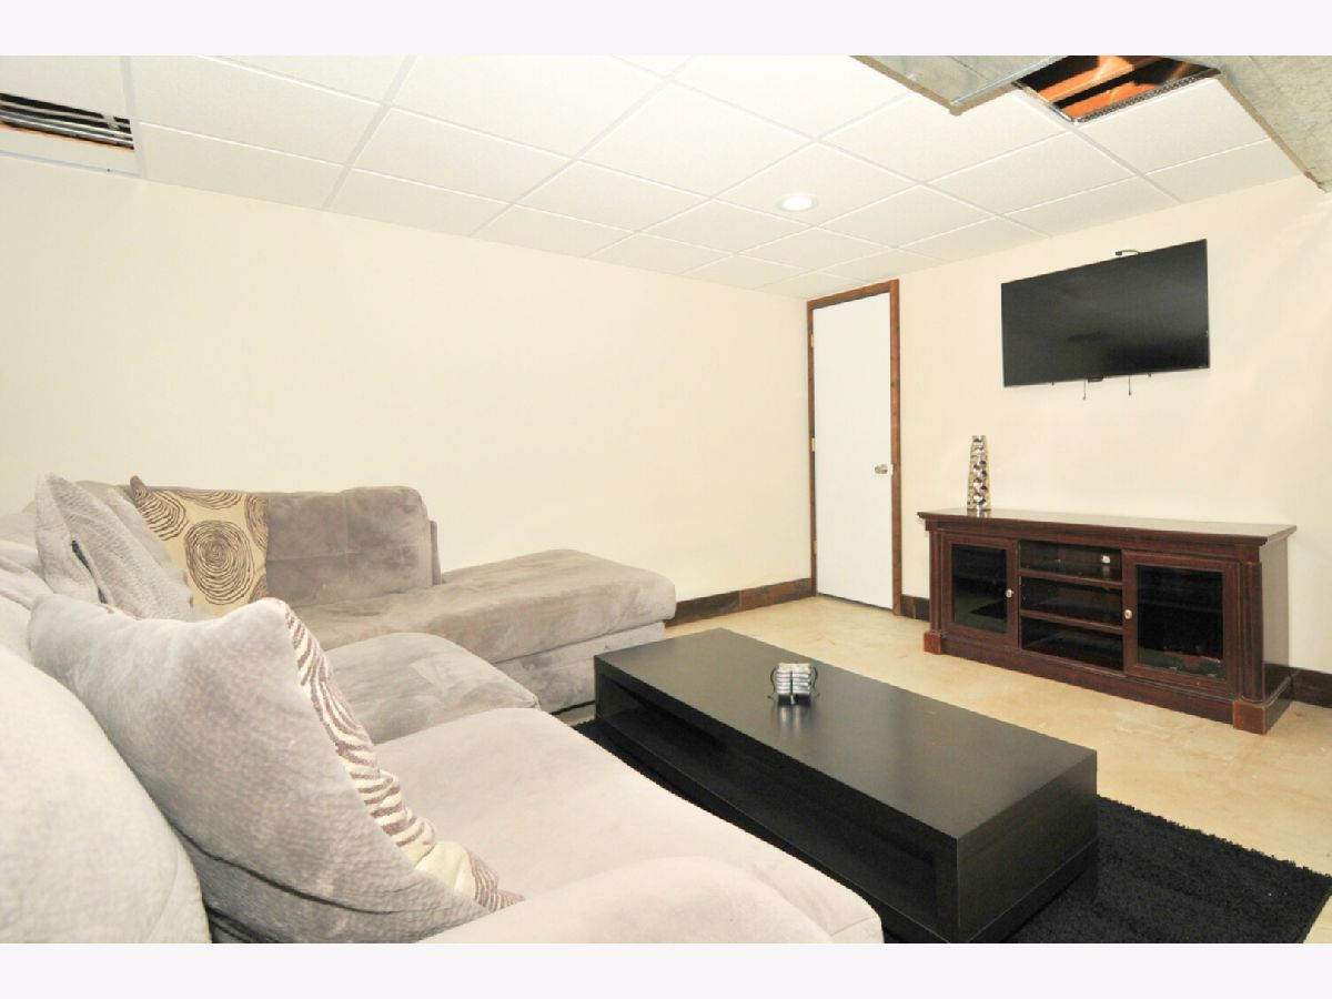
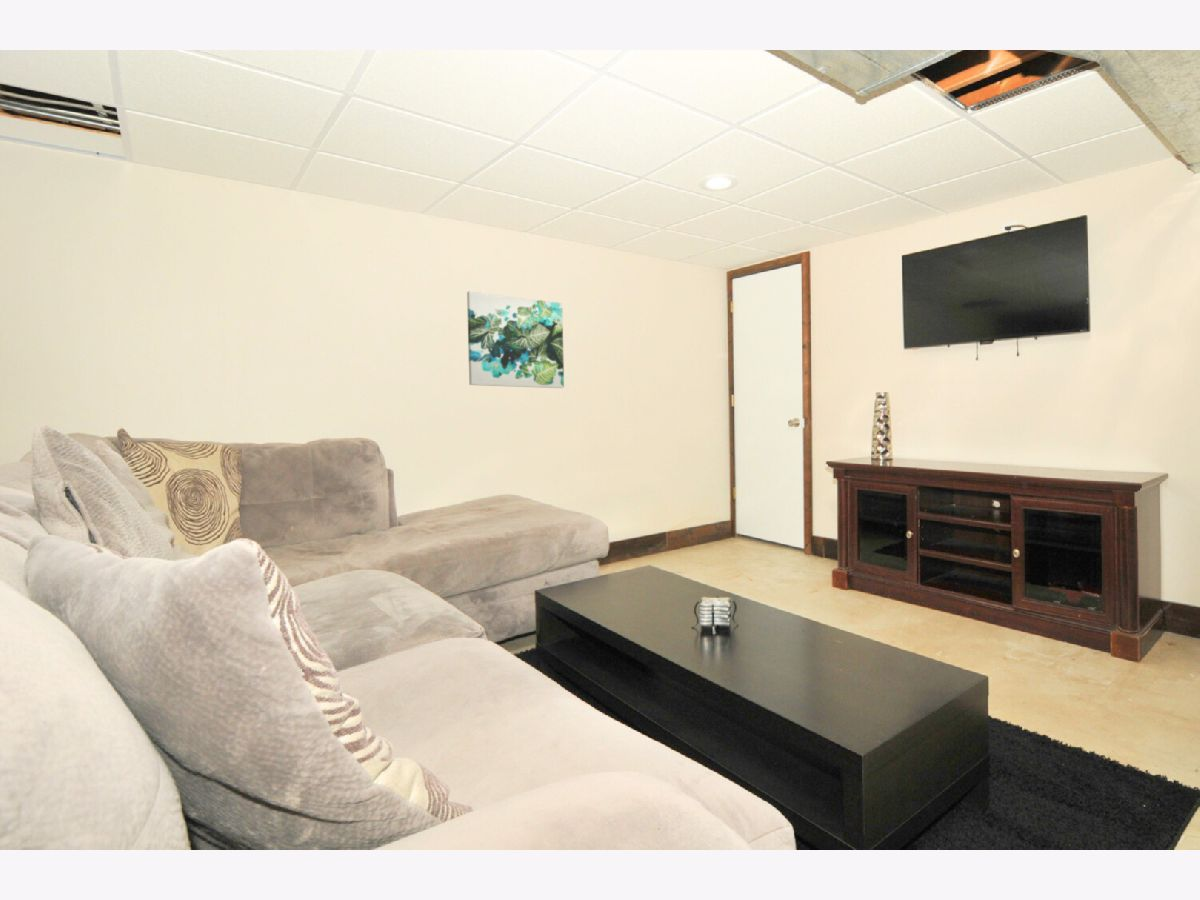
+ wall art (517, 342)
